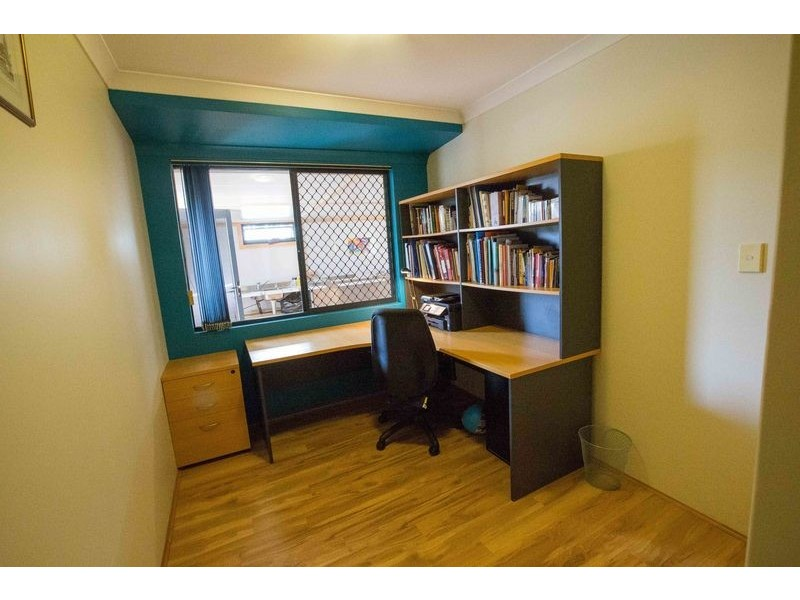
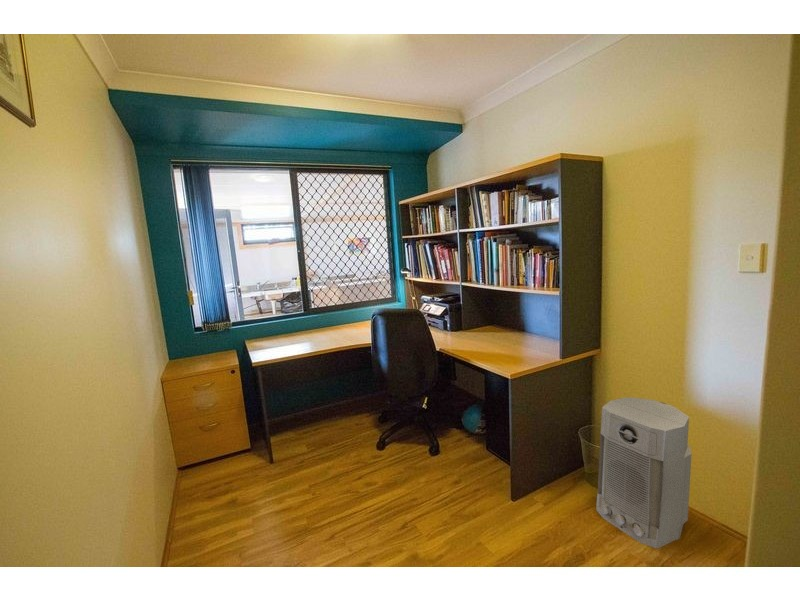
+ air purifier (643, 464)
